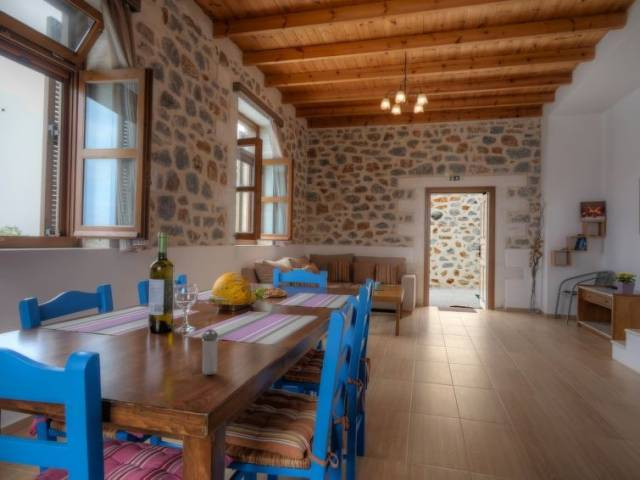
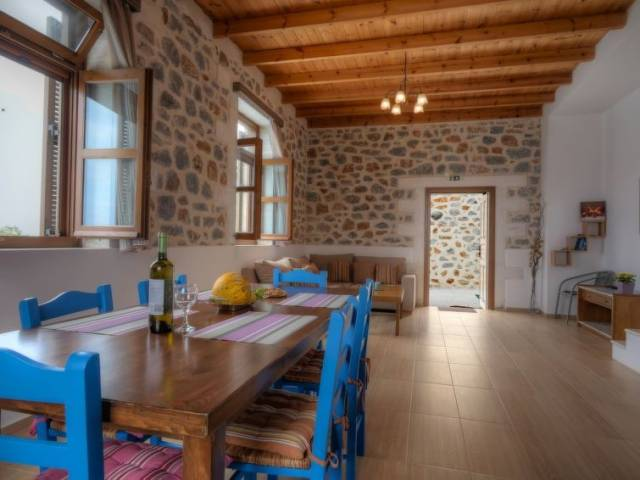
- shaker (209, 351)
